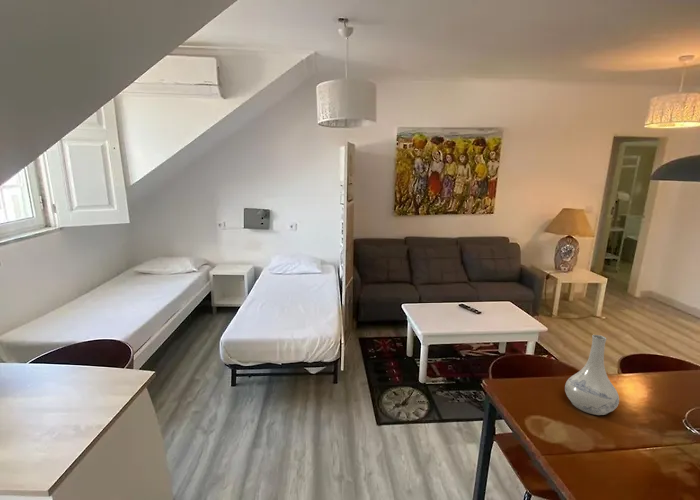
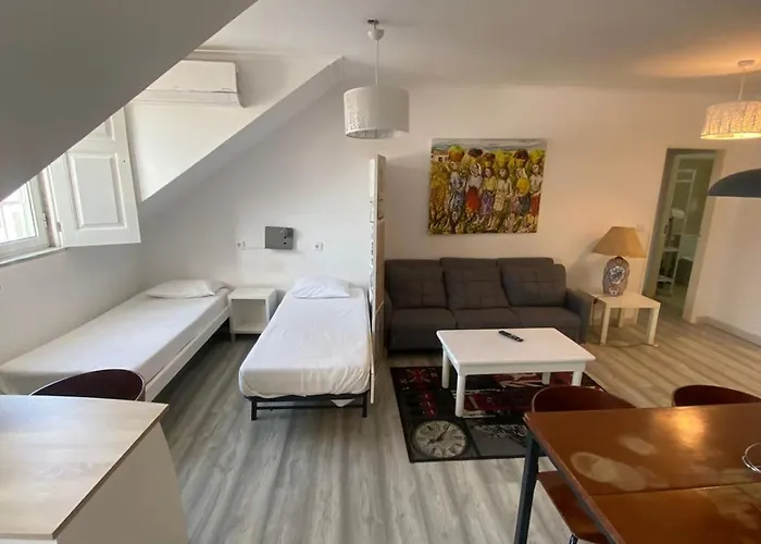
- vase (594, 371)
